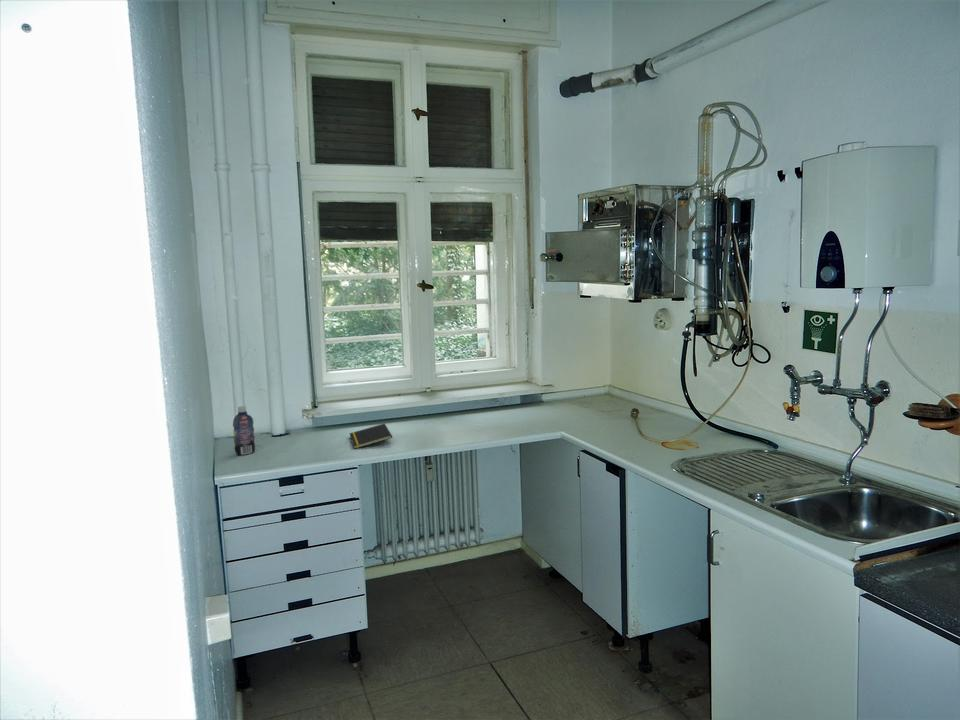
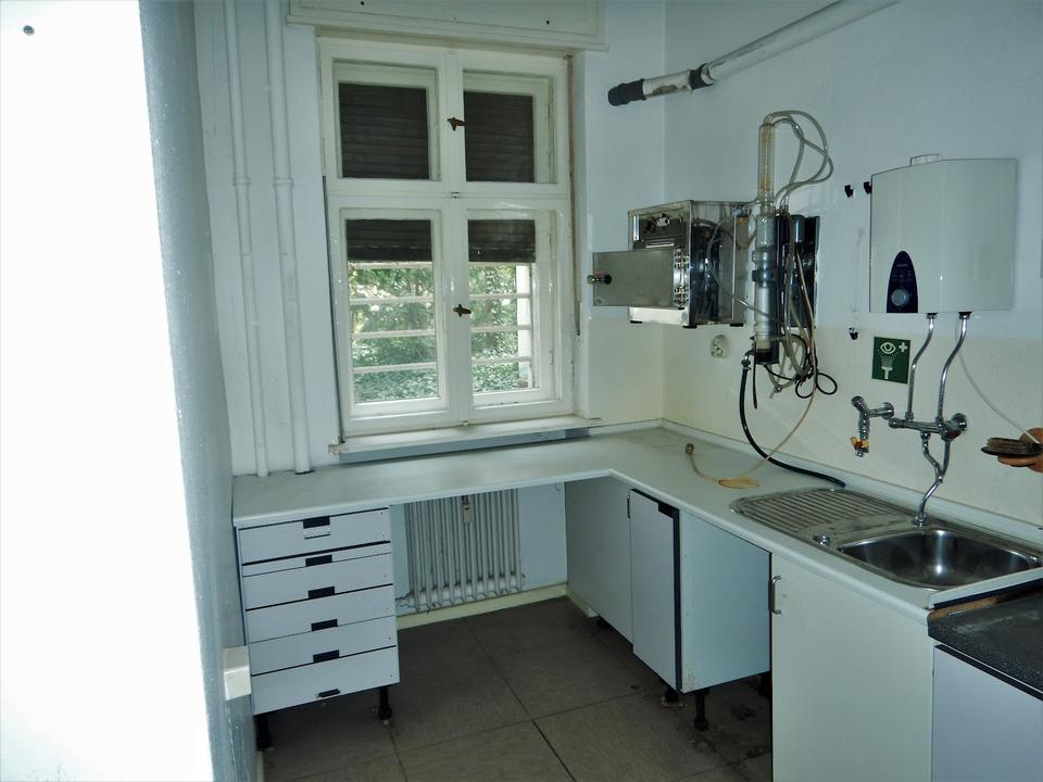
- bottle (243, 429)
- notepad (370, 435)
